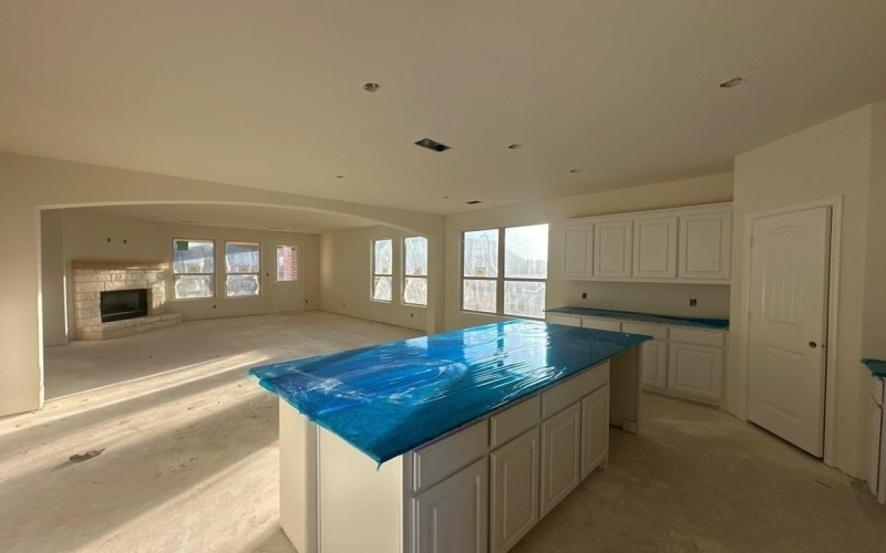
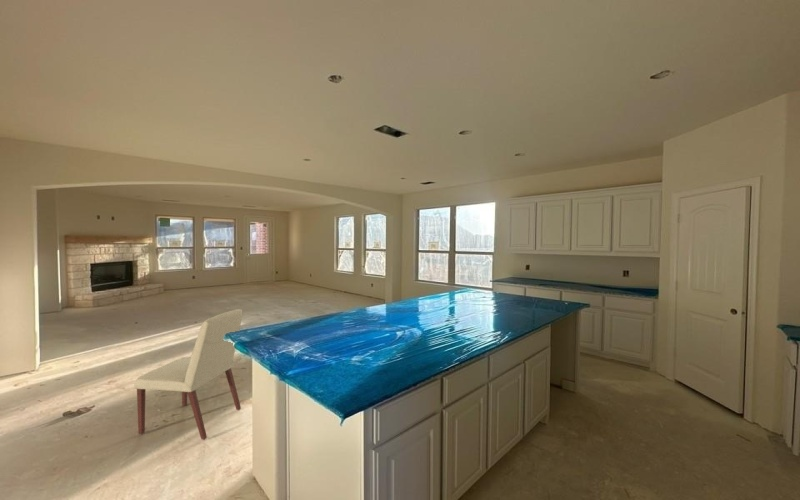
+ chair (194, 366)
